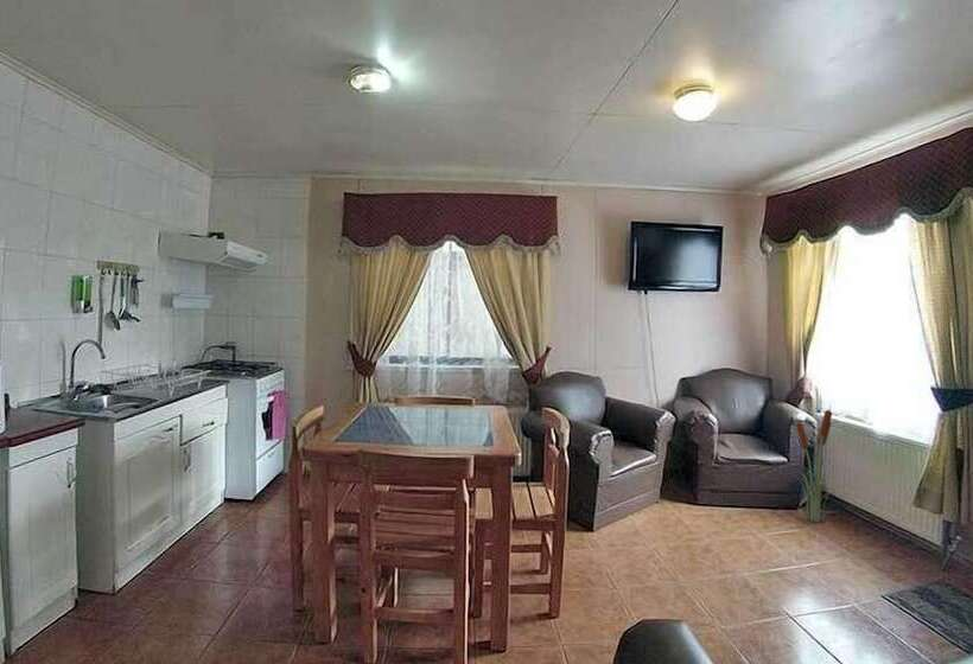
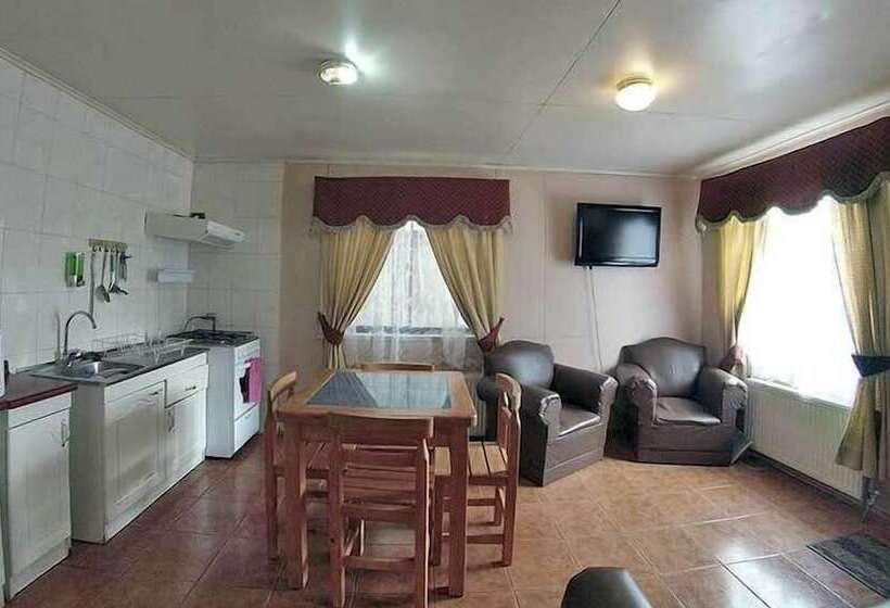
- decorative plant (818, 460)
